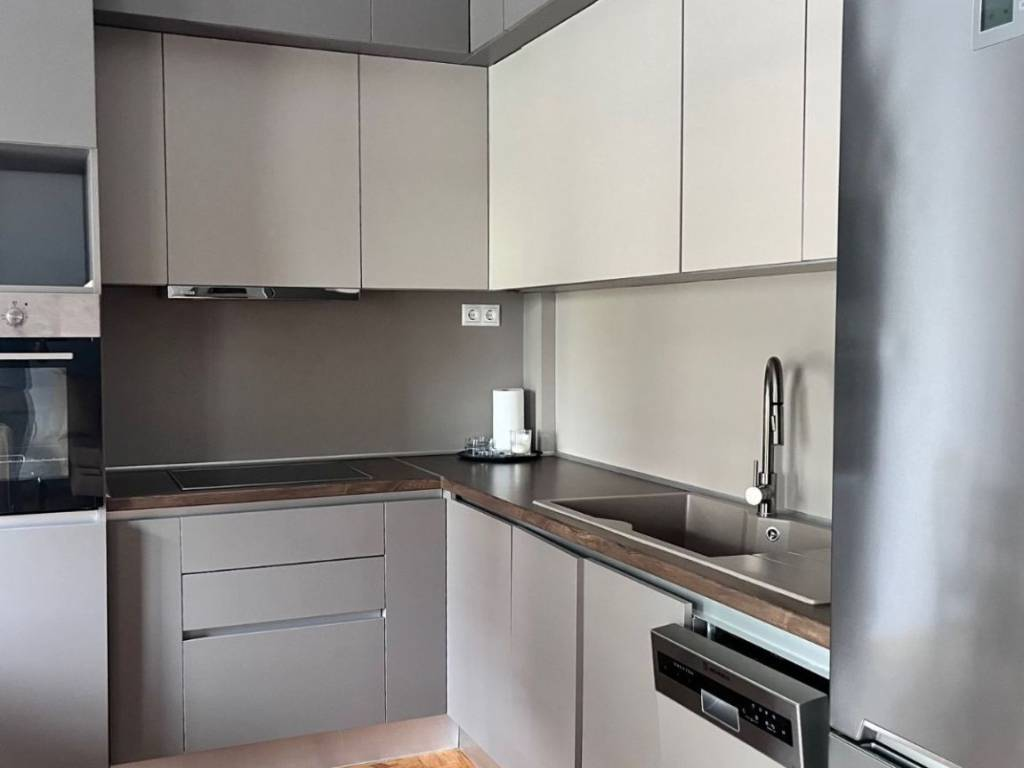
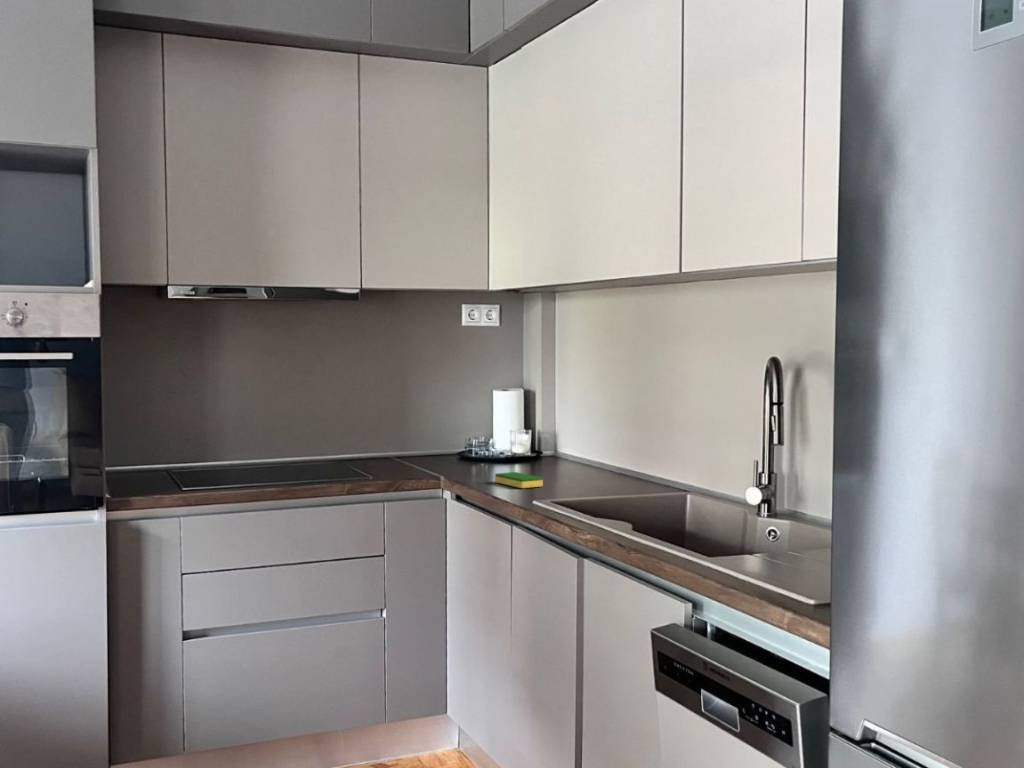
+ dish sponge (518, 479)
